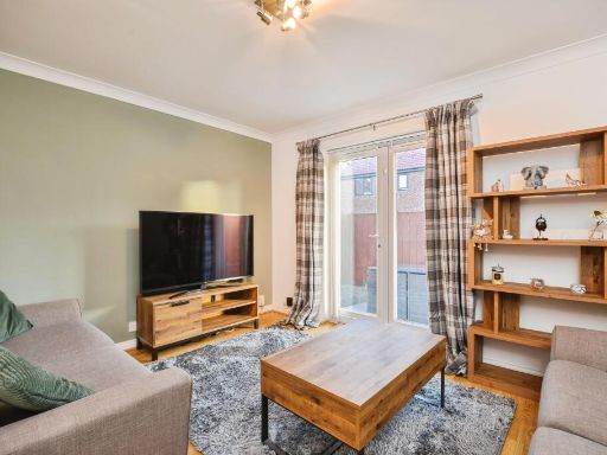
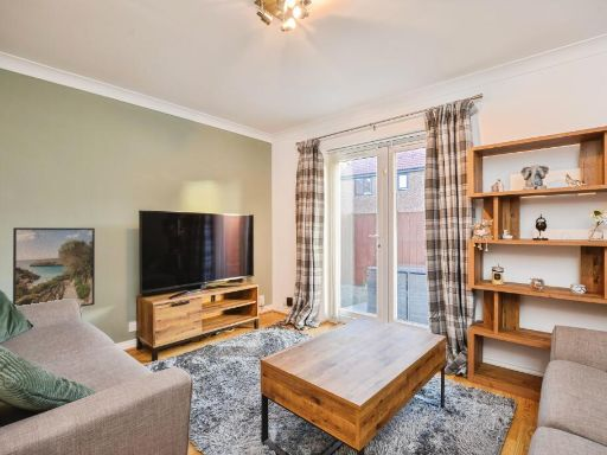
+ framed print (56, 269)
